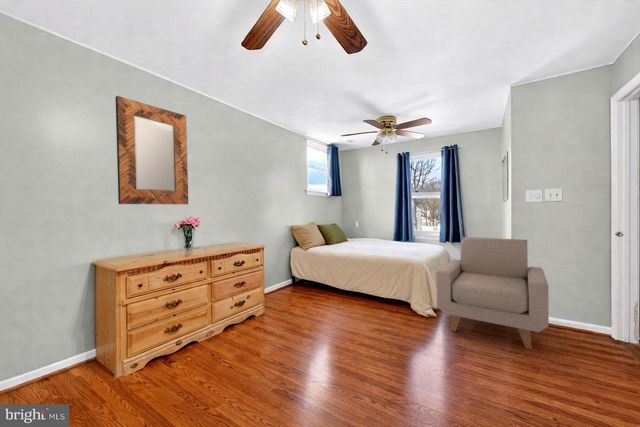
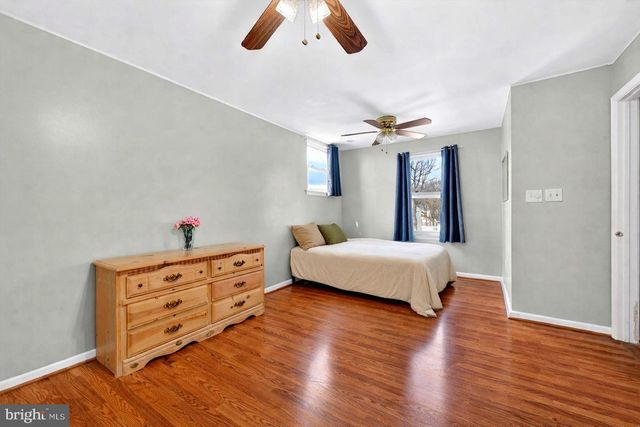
- armchair (490, 285)
- home mirror (155, 155)
